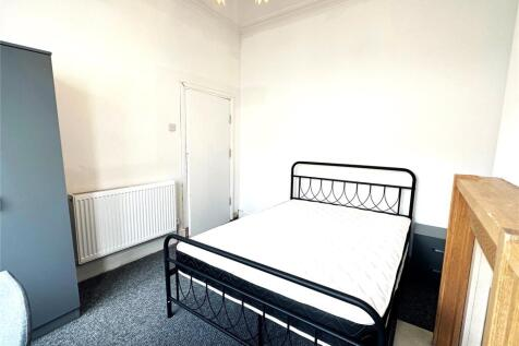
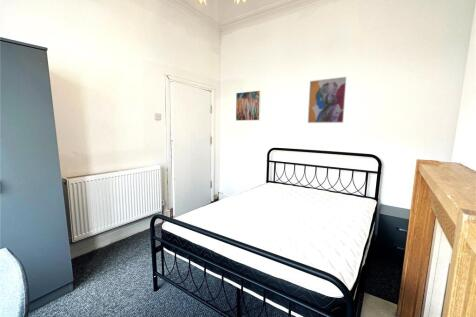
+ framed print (247, 106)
+ wall art (326, 101)
